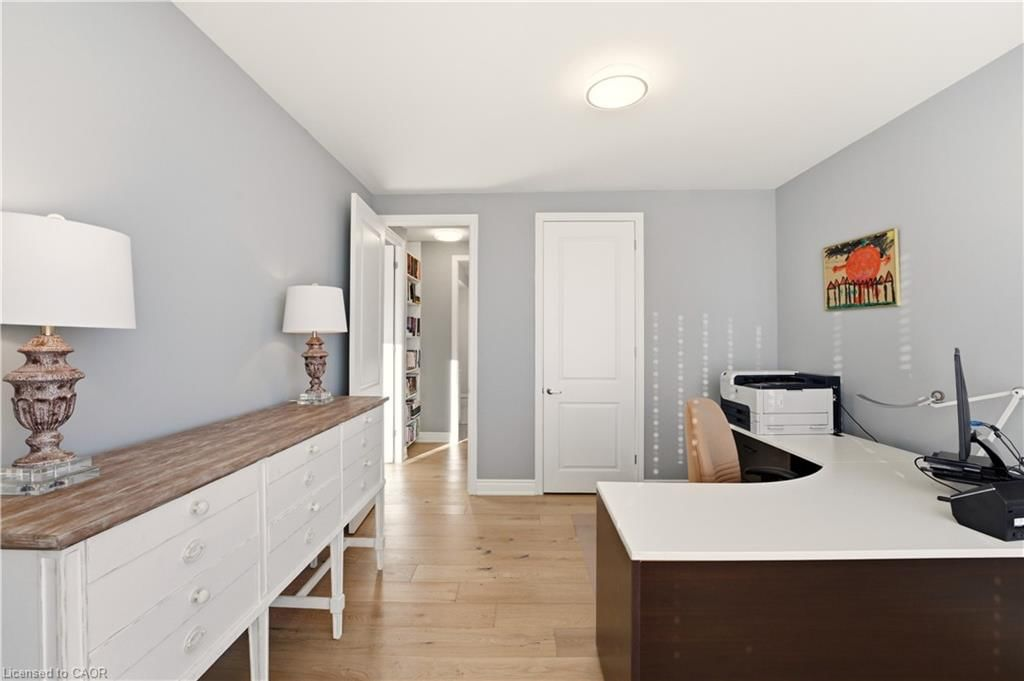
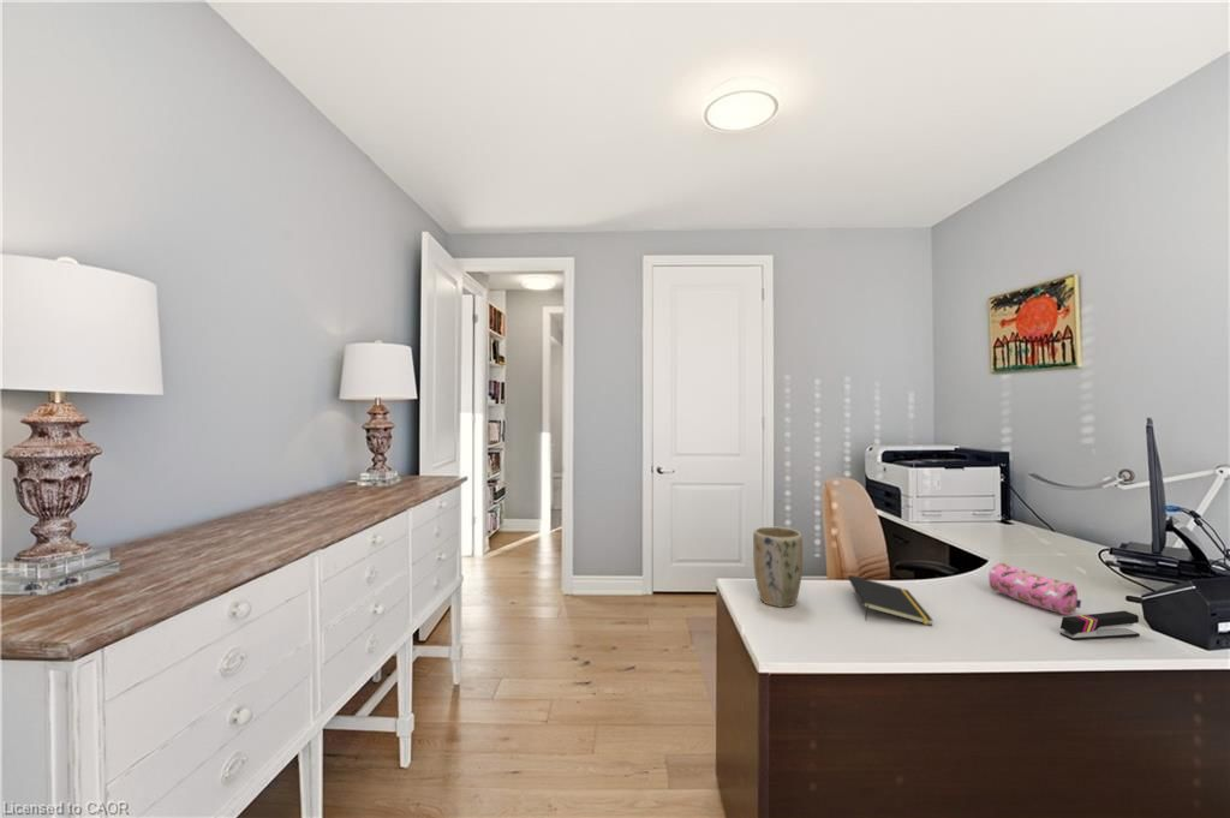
+ stapler (1099, 625)
+ plant pot (777, 566)
+ pencil case (1031, 586)
+ notepad (886, 597)
